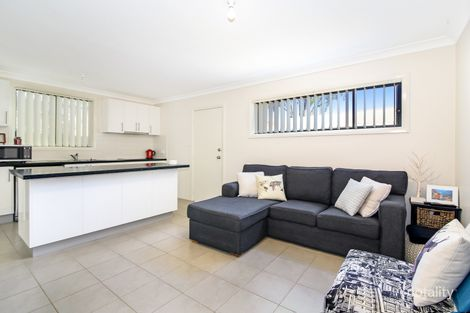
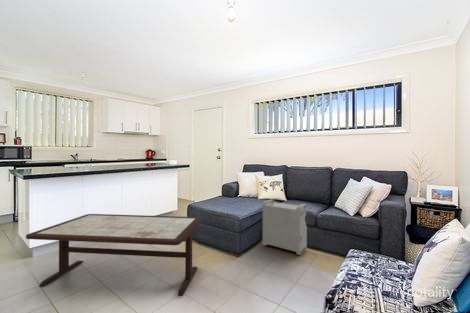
+ storage bin (284, 225)
+ coffee table (124, 250)
